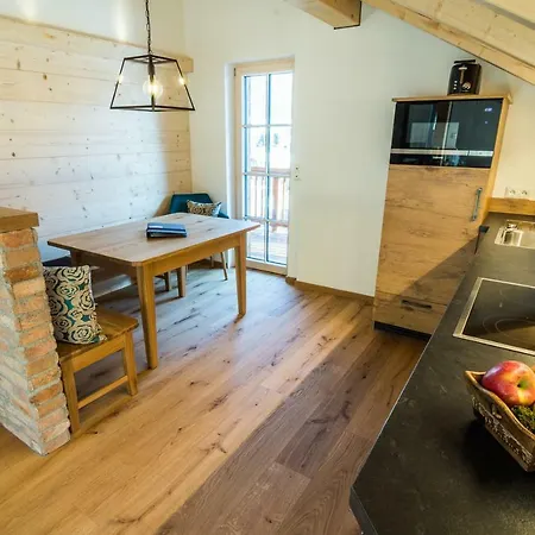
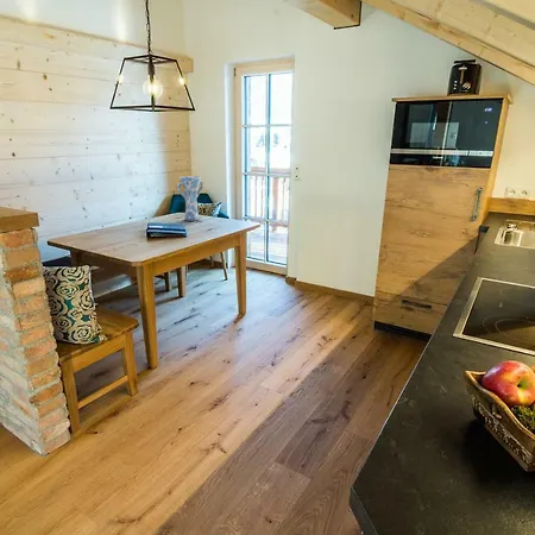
+ vase (190, 199)
